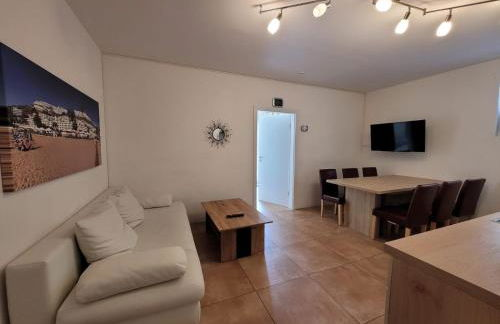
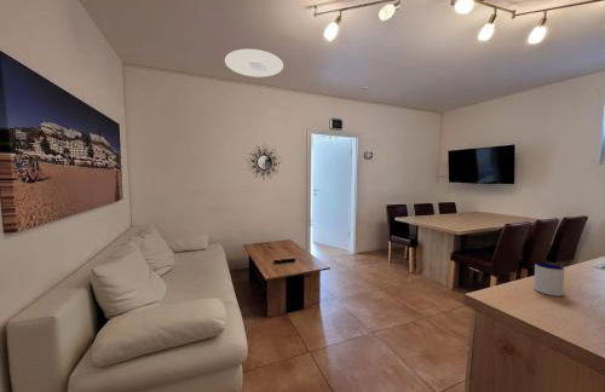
+ mug (551, 277)
+ ceiling light (254, 60)
